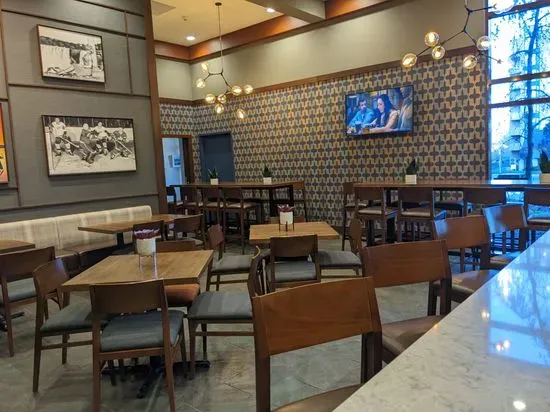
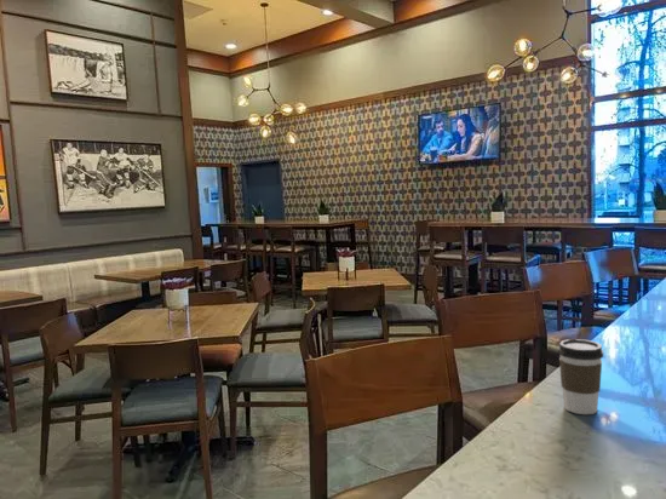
+ coffee cup (580, 375)
